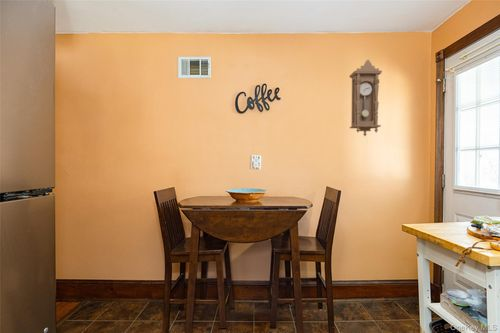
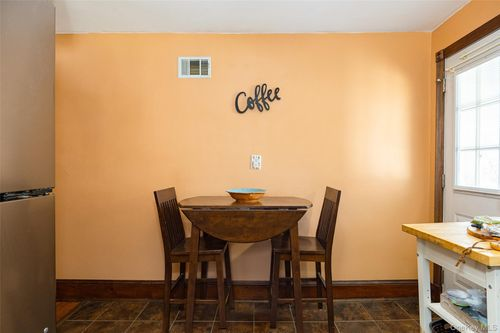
- pendulum clock (365, 99)
